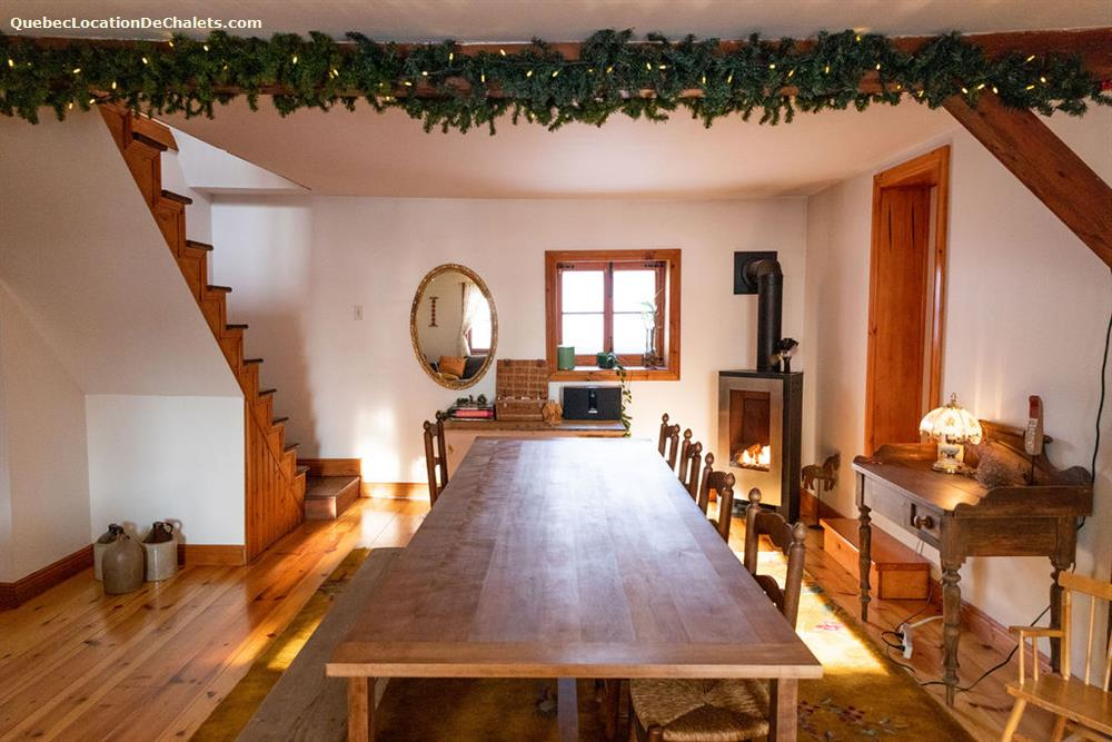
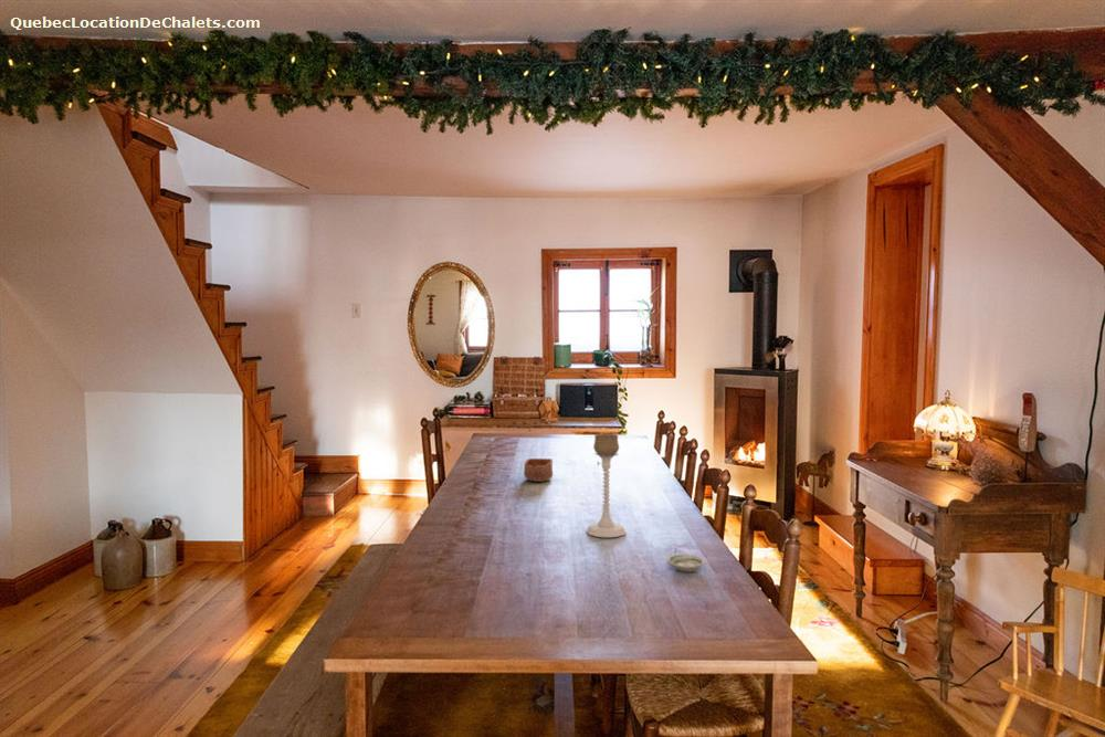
+ saucer (685, 564)
+ candle holder (606, 483)
+ bowl (538, 470)
